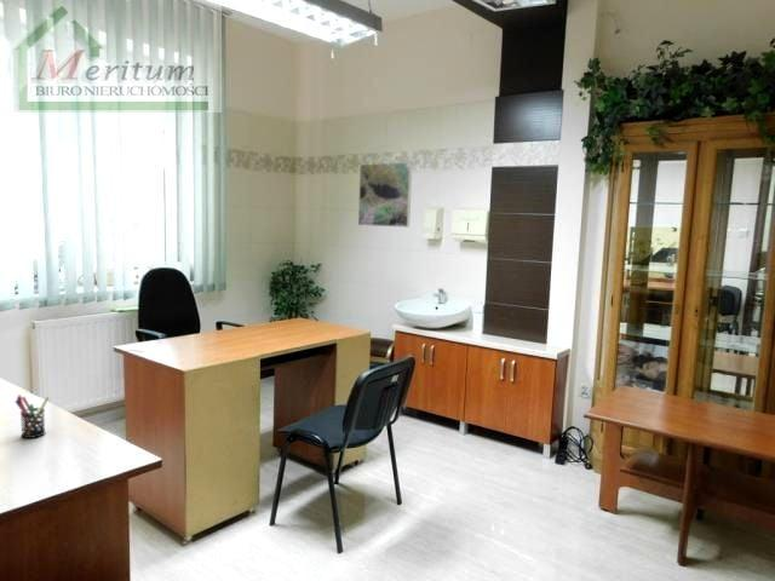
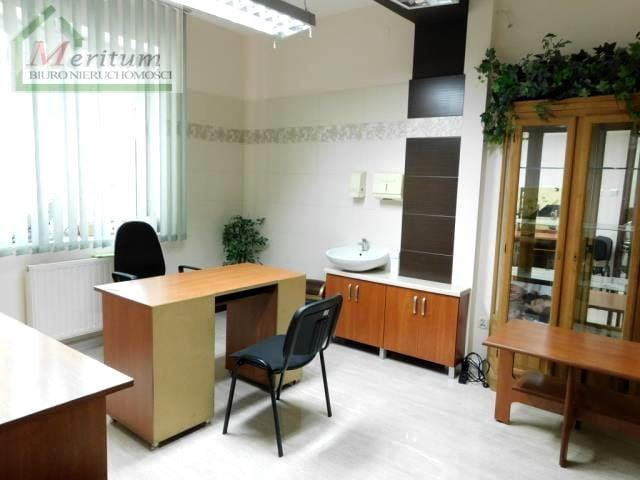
- pen holder (30, 414)
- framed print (384, 195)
